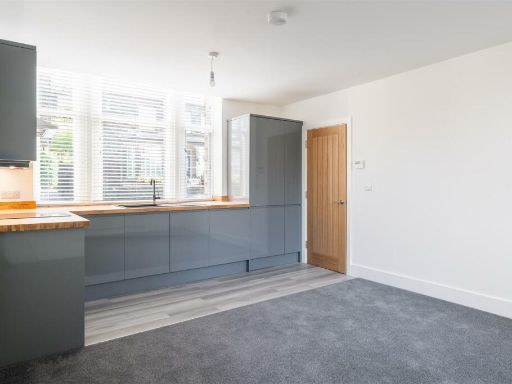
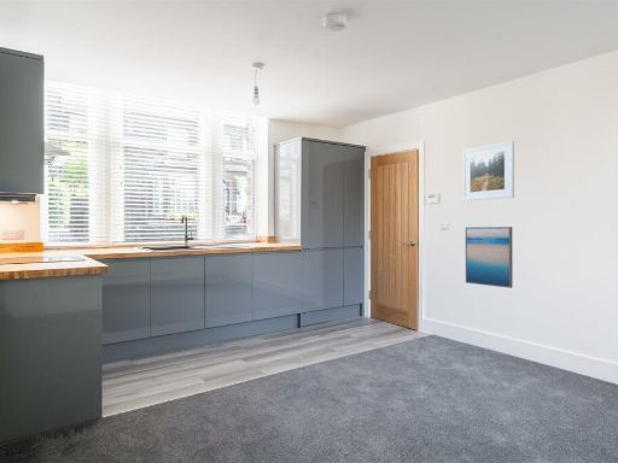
+ wall art (488, 256)
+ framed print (486, 172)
